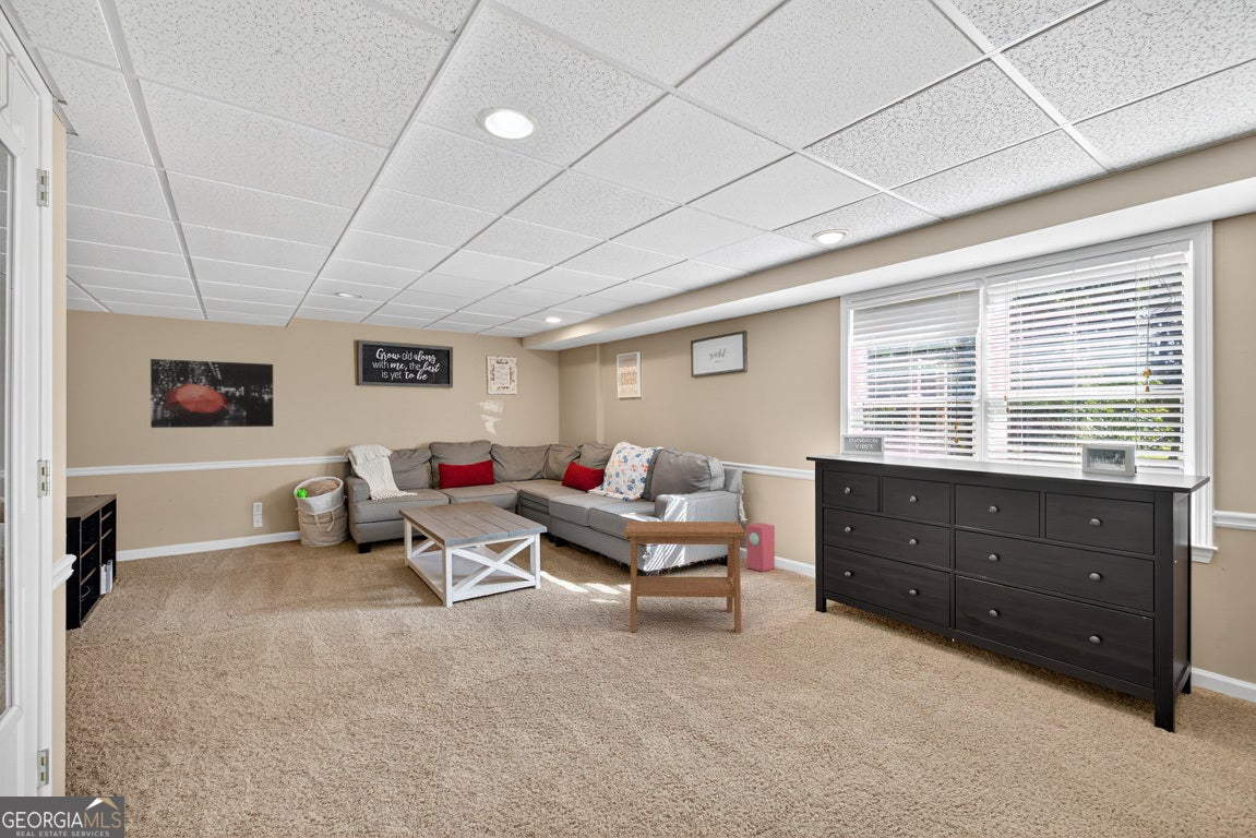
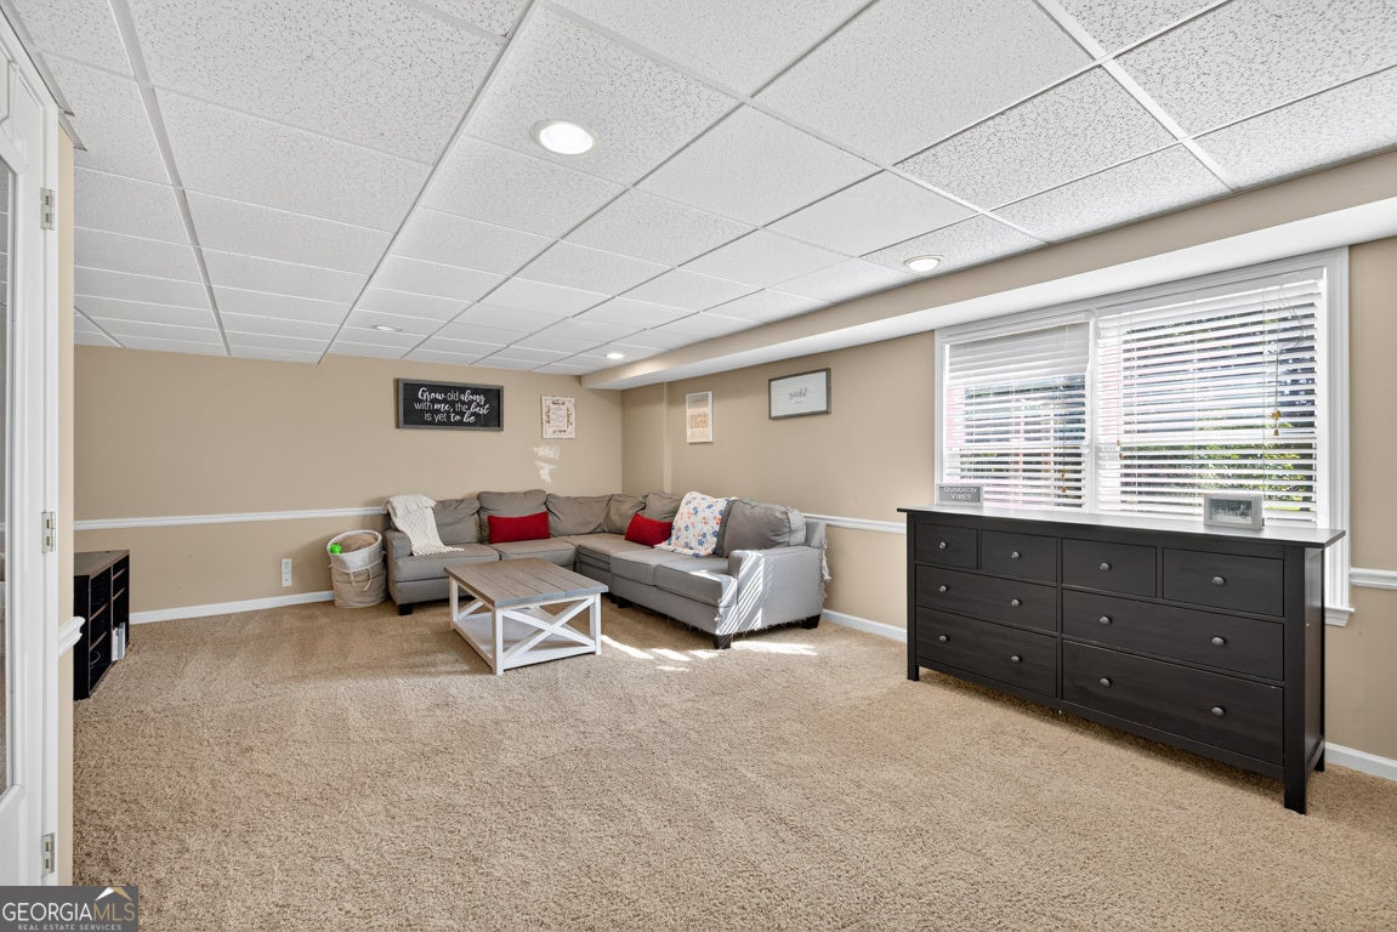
- side table (683, 576)
- wall art (215, 394)
- speaker (759, 547)
